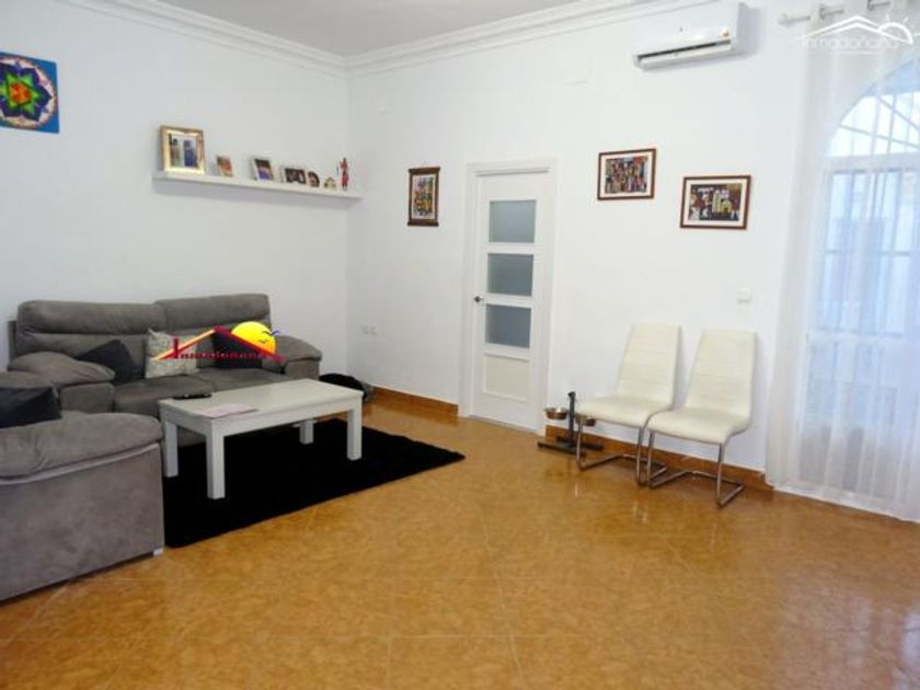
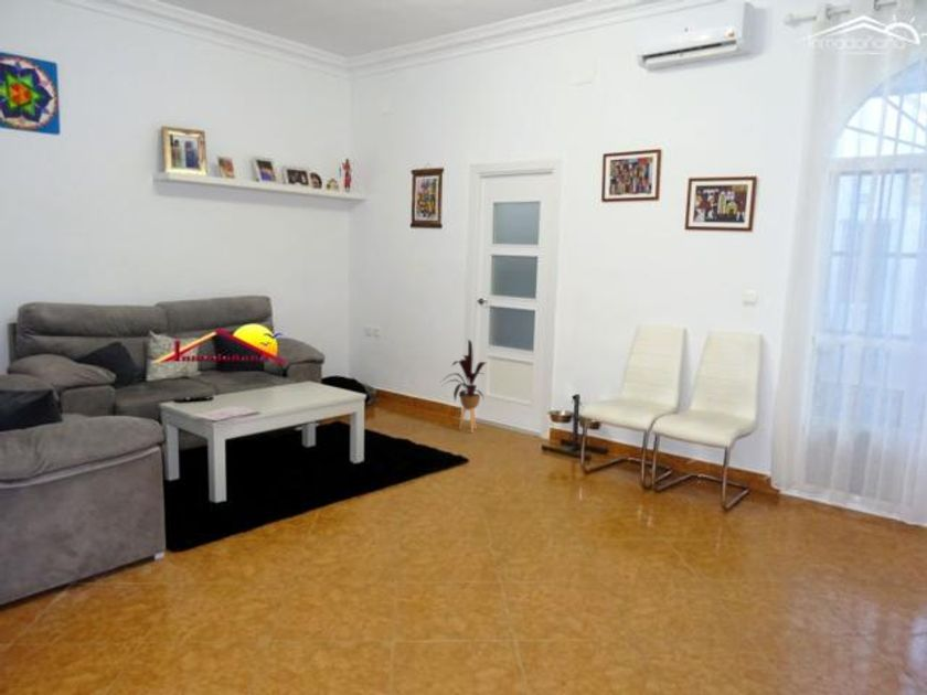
+ house plant (465, 384)
